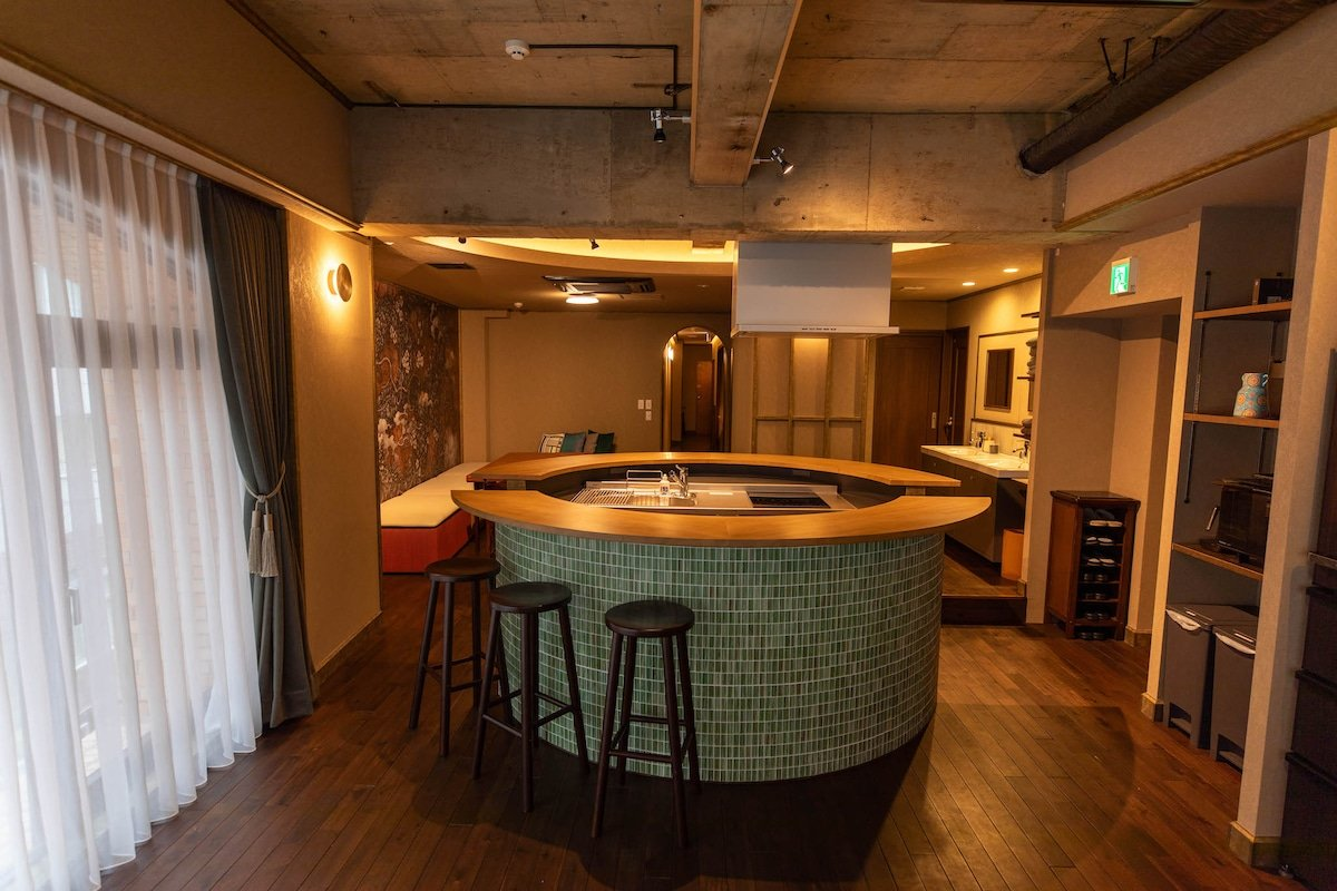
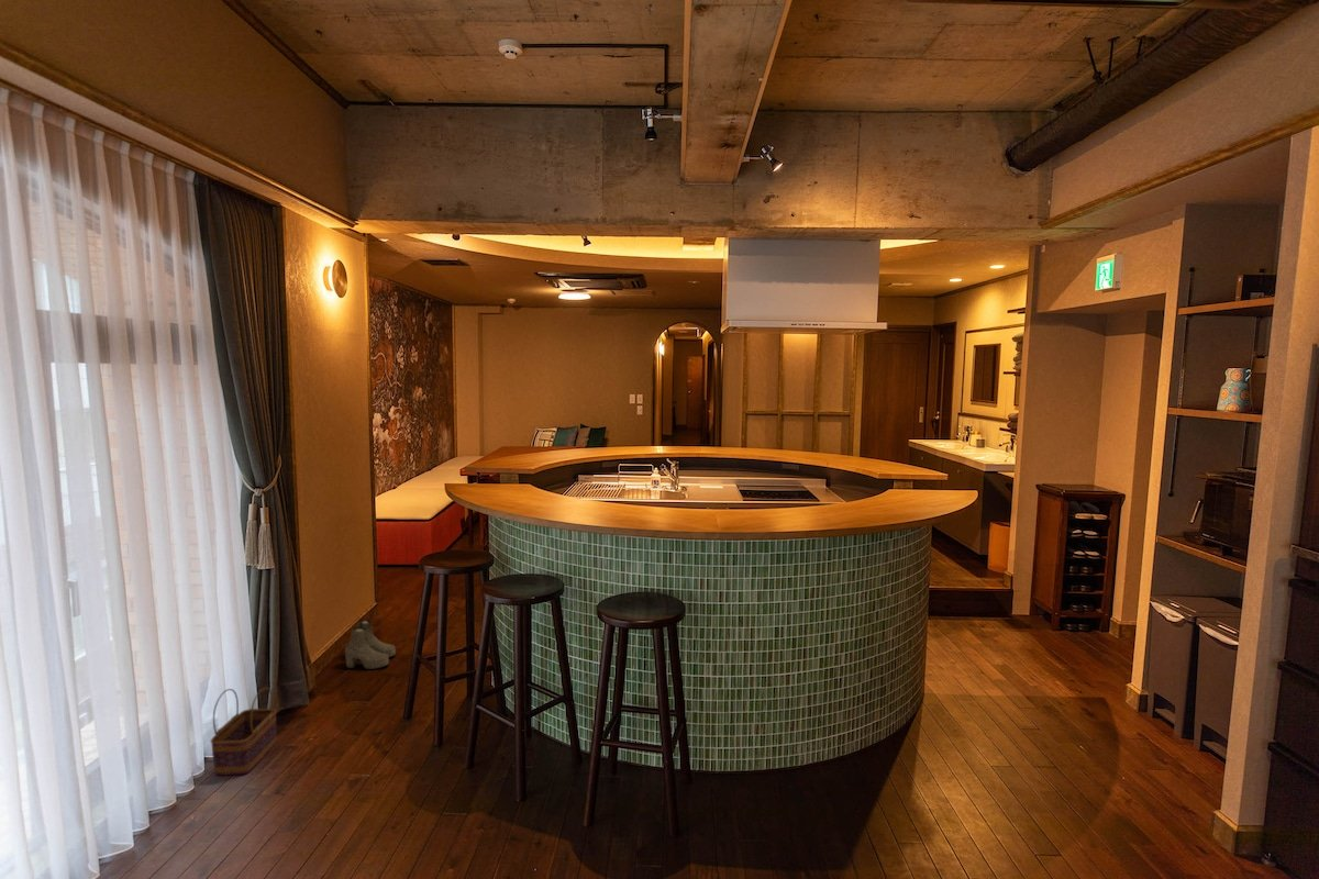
+ basket (244, 724)
+ boots (369, 642)
